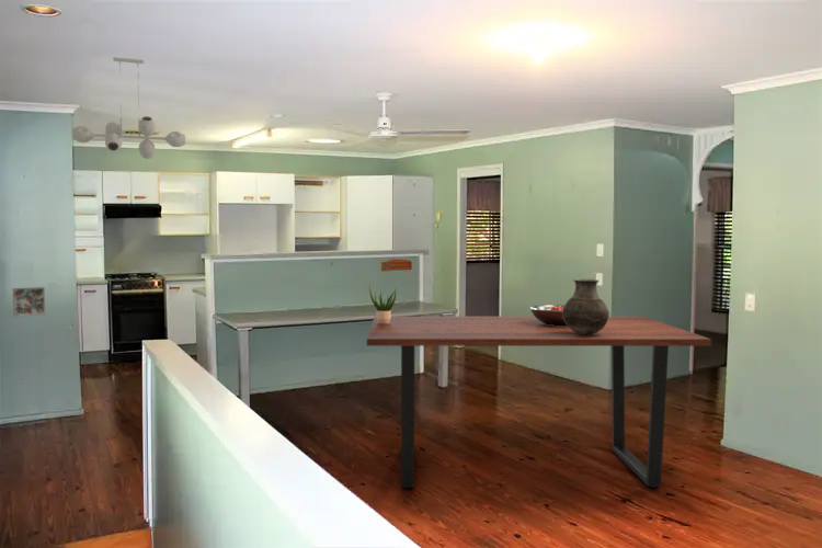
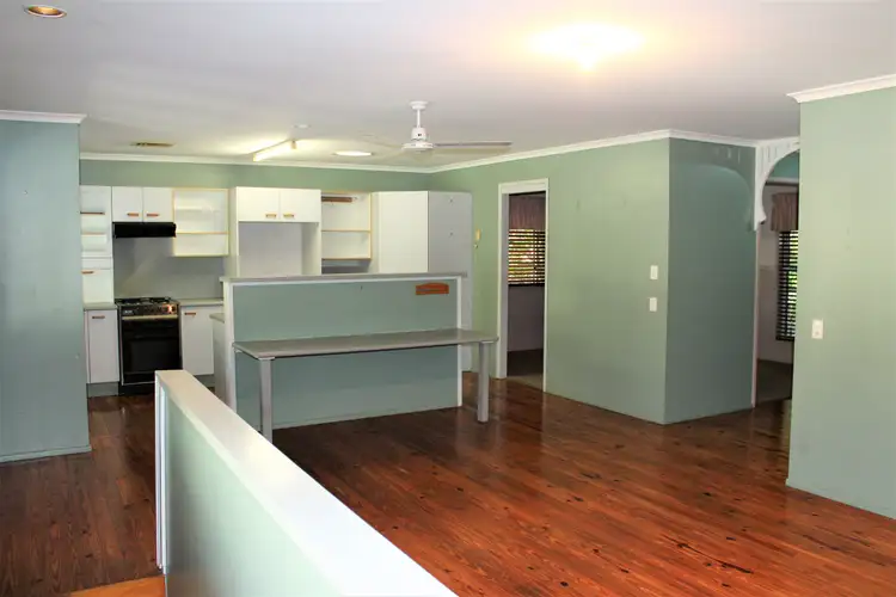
- decorative tile (28, 301)
- ceiling light fixture (121, 107)
- fruit bowl (558, 313)
- potted plant (383, 302)
- vase (585, 306)
- dining table (522, 345)
